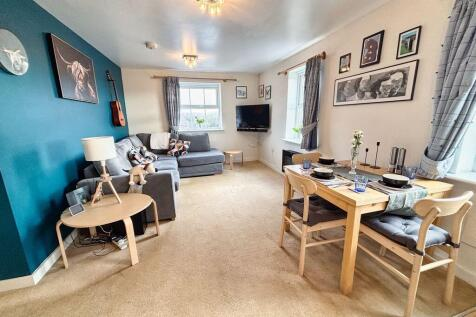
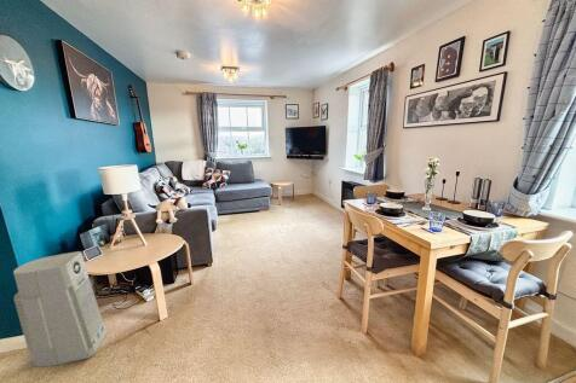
+ air purifier (59, 307)
